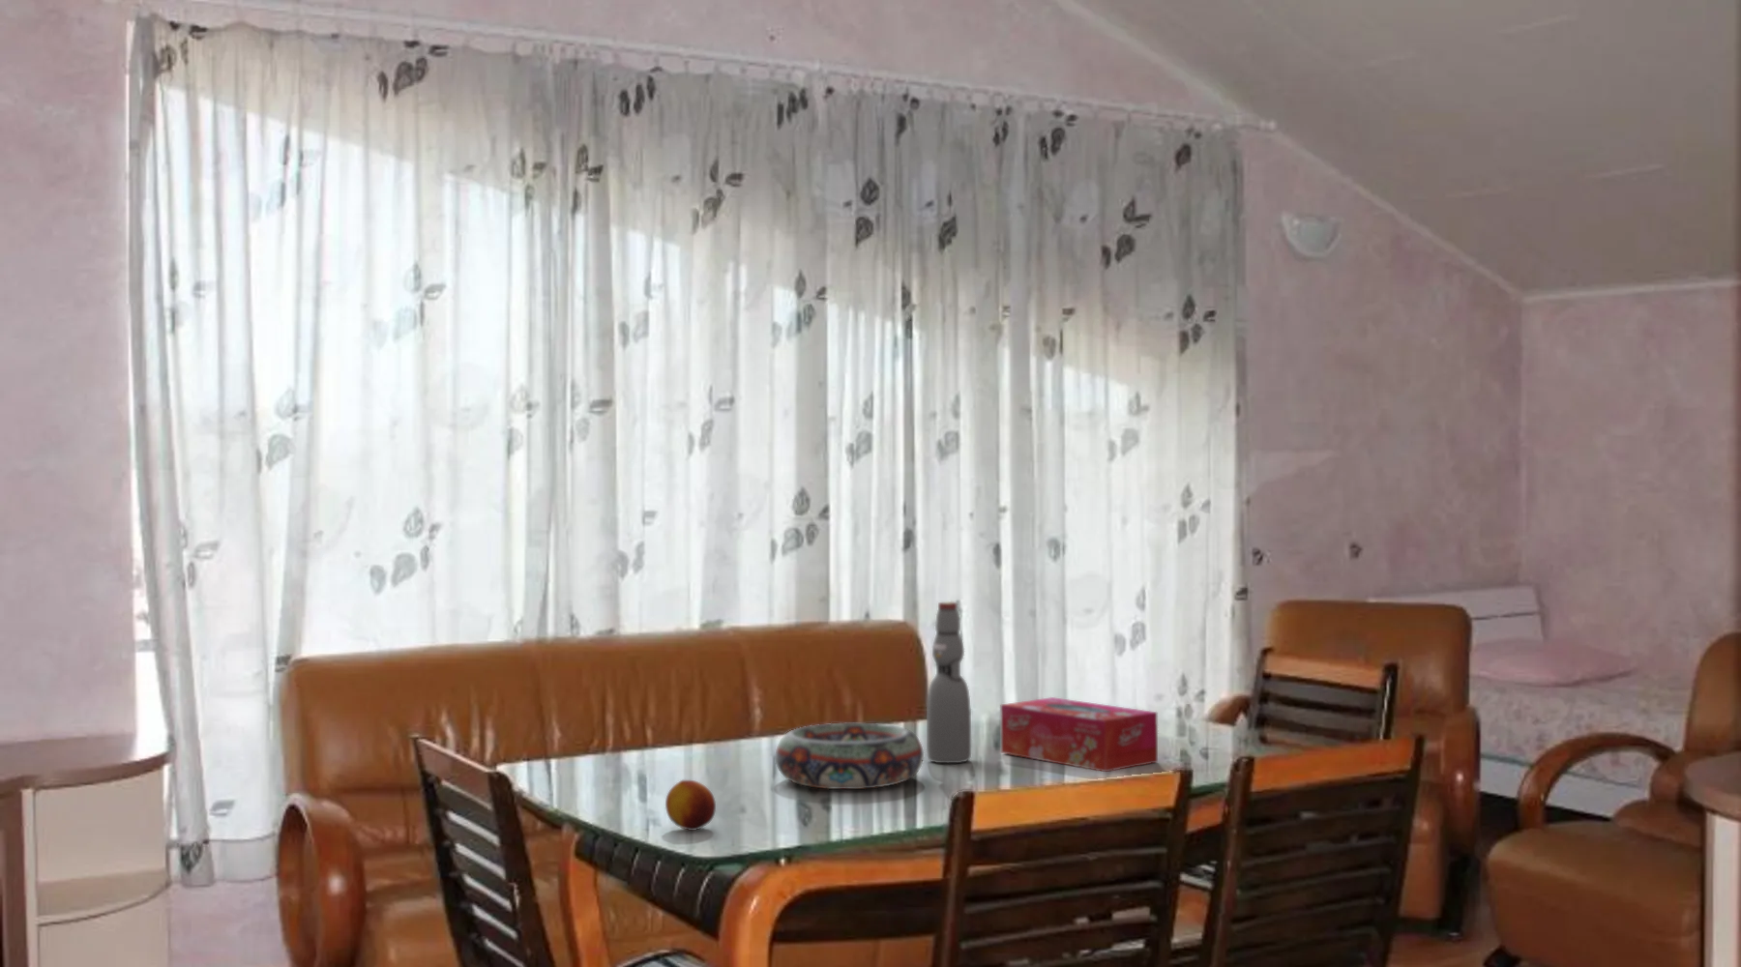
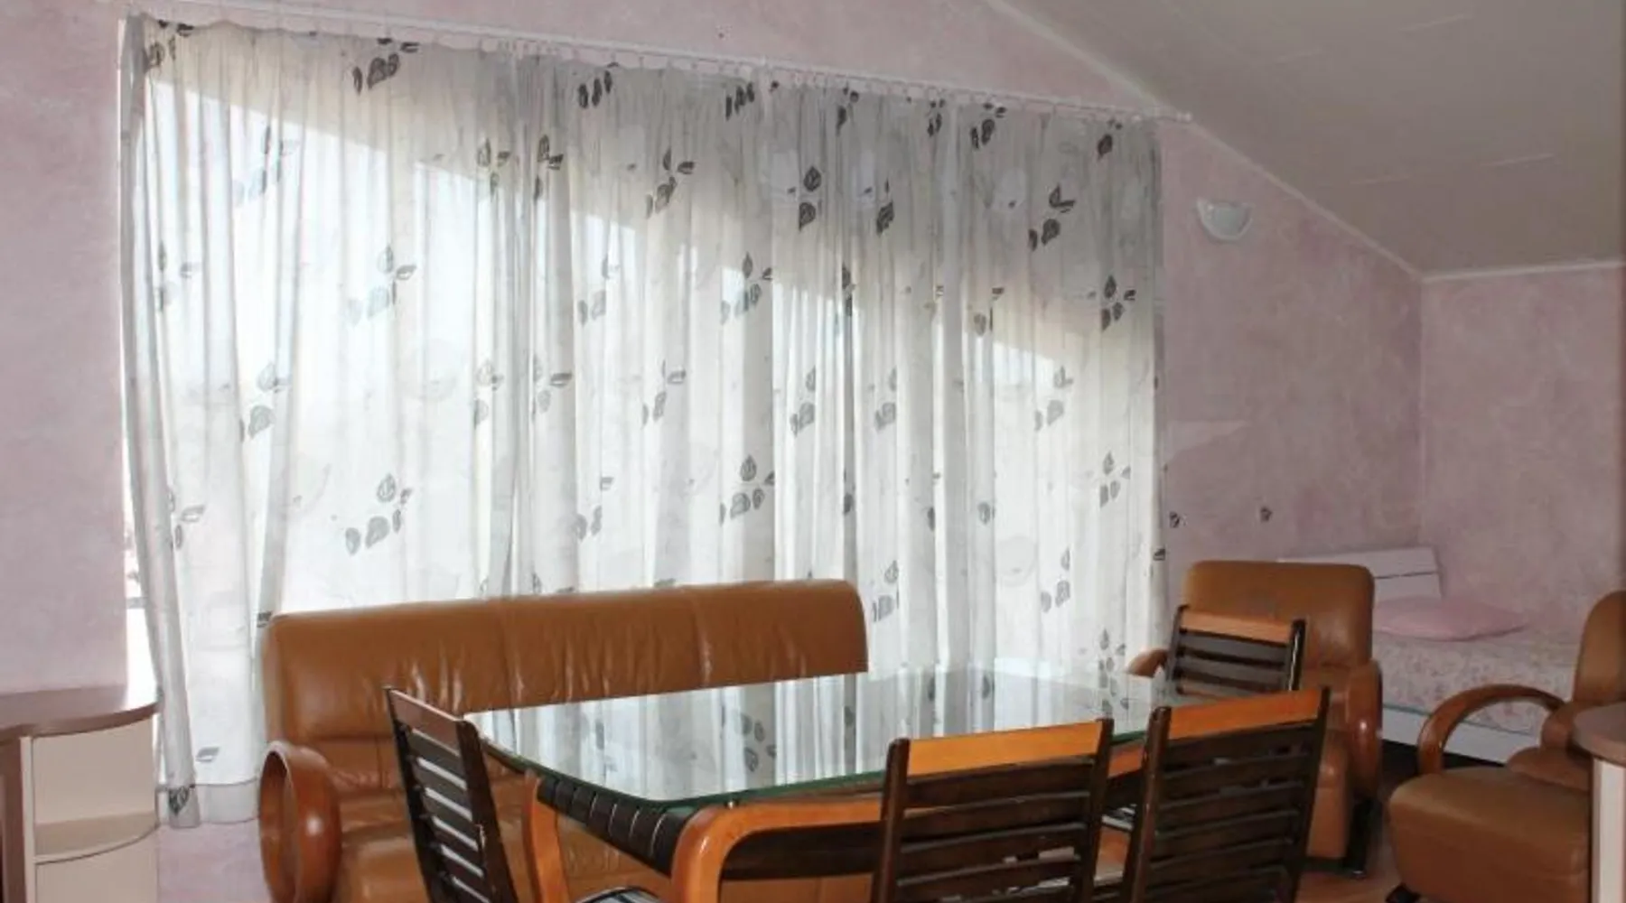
- decorative bowl (849, 755)
- bottle (948, 681)
- fruit (691, 804)
- tissue box (1078, 732)
